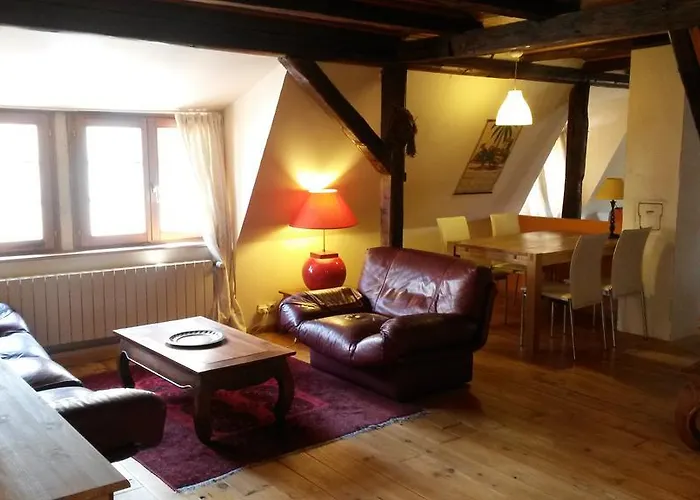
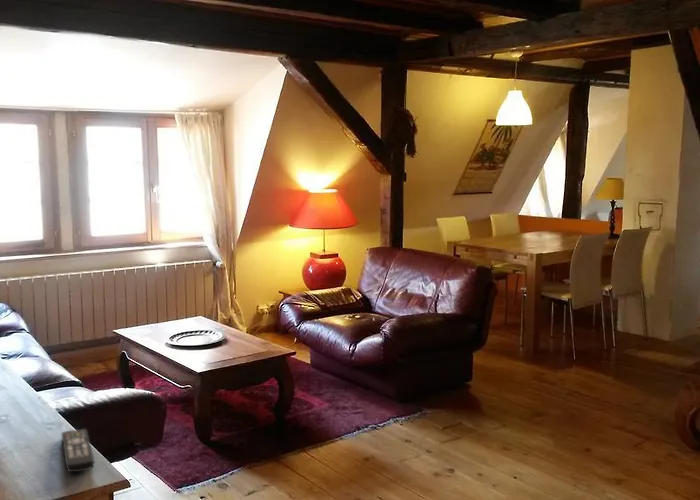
+ remote control (77, 449)
